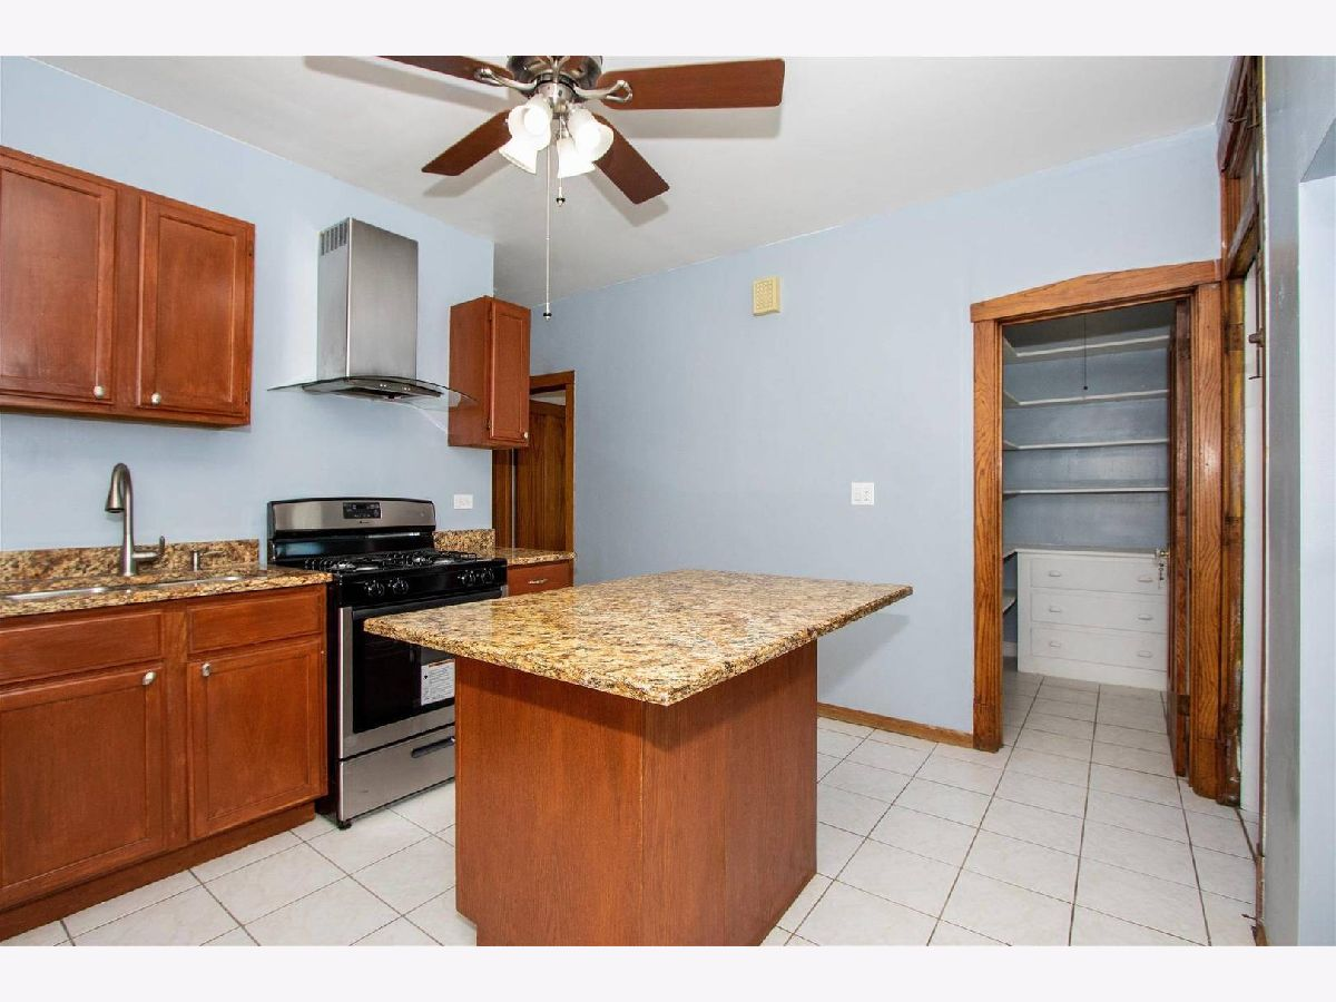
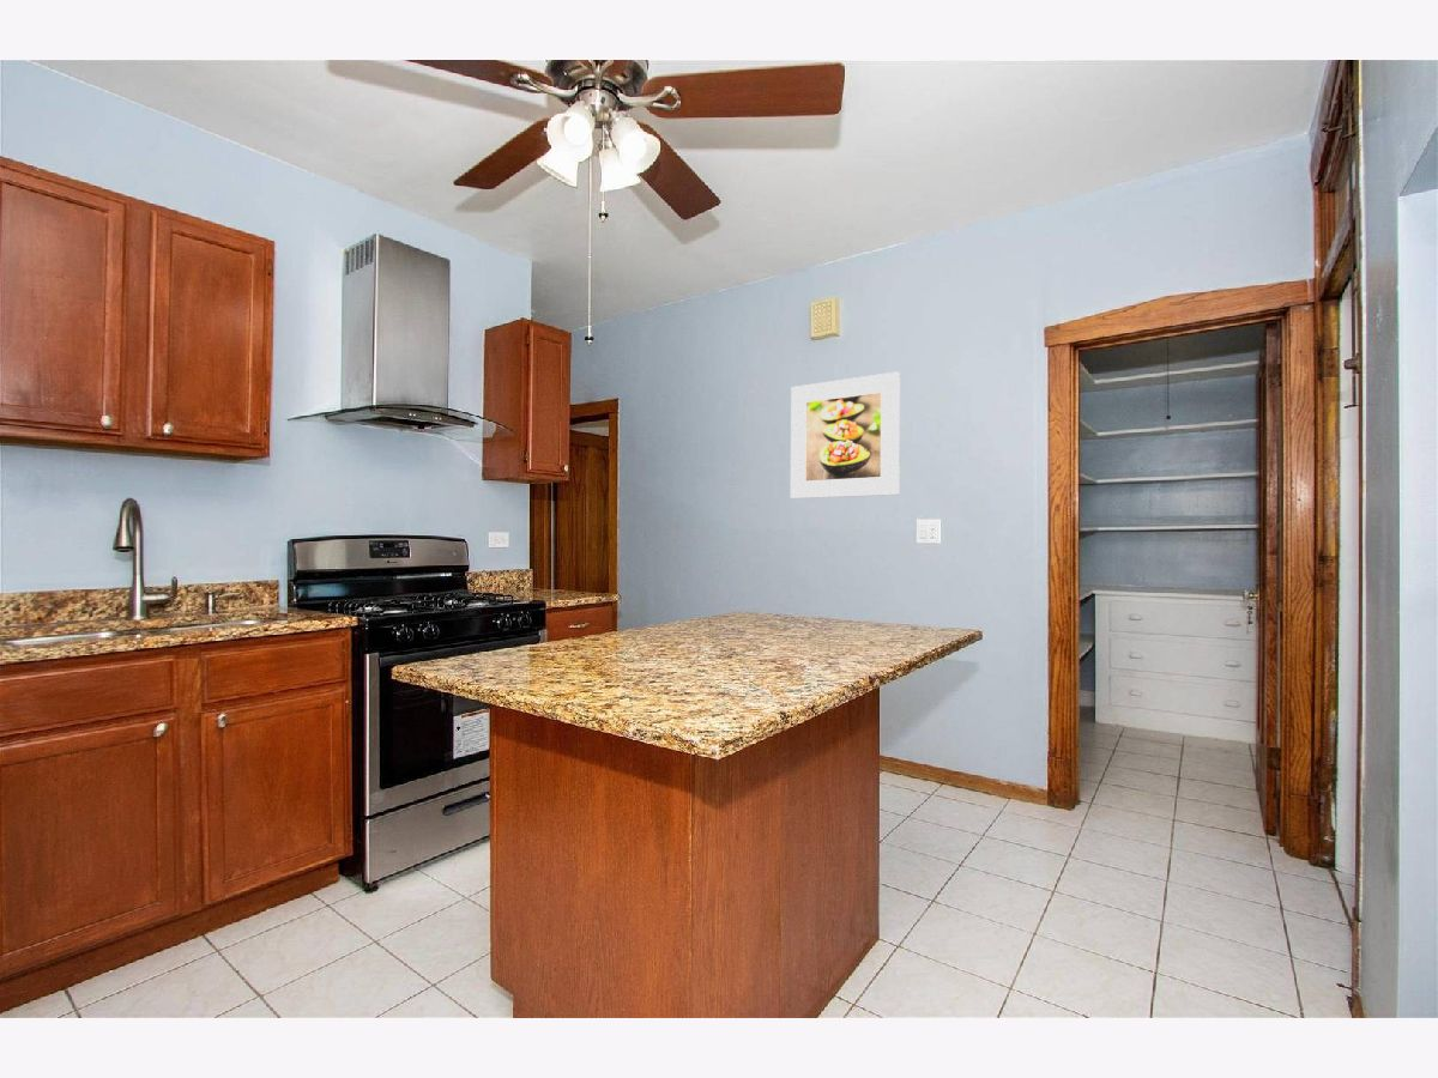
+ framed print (842, 438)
